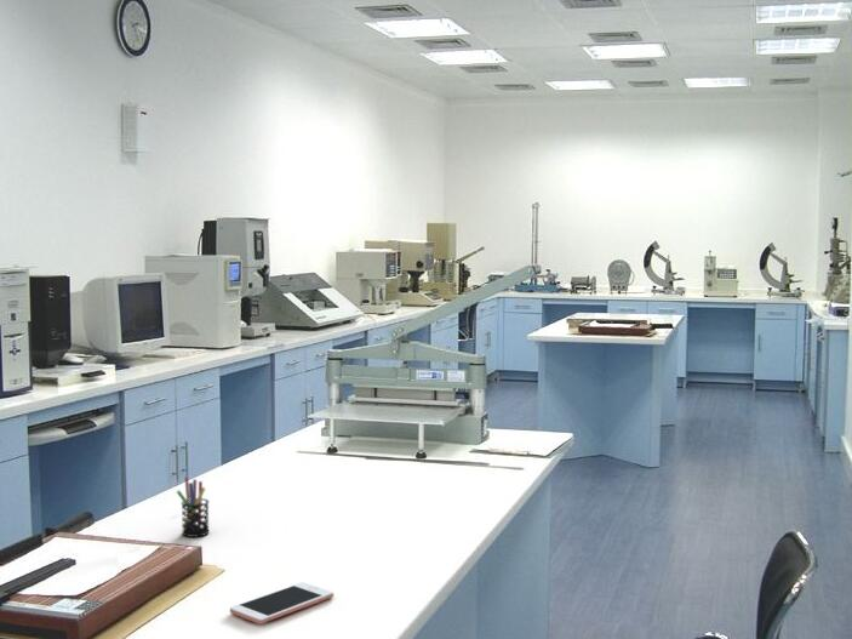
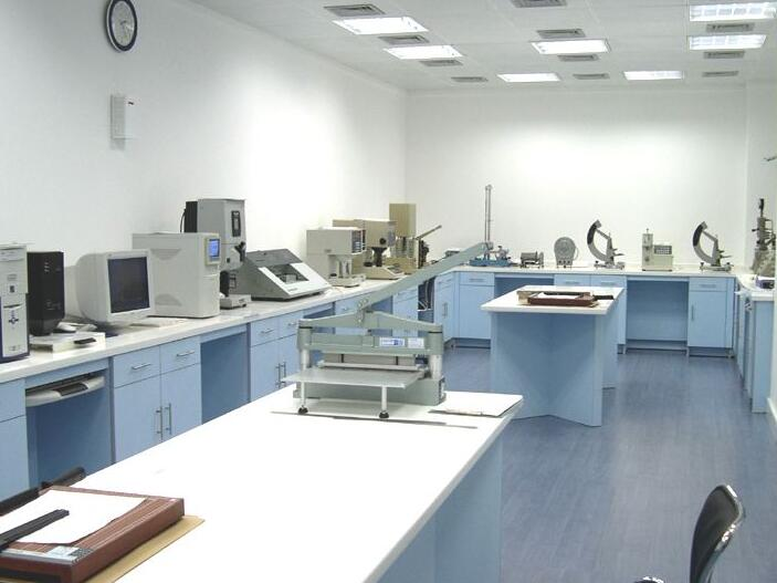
- cell phone (282, 601)
- pen holder (191, 506)
